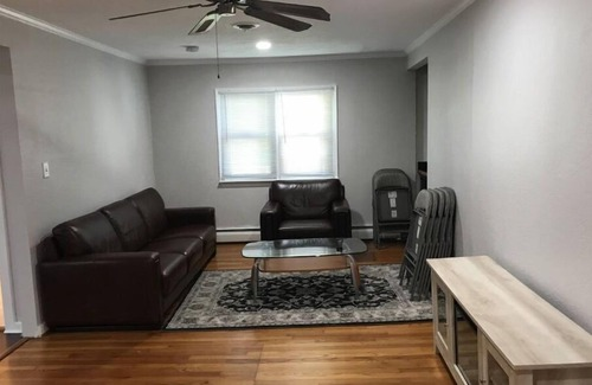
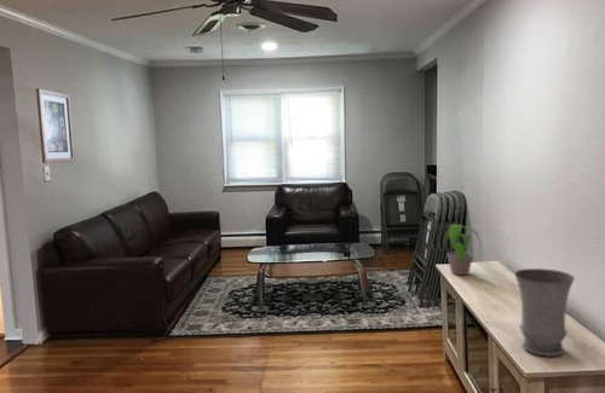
+ wall art (56, 127)
+ vase (542, 312)
+ potted plant (460, 248)
